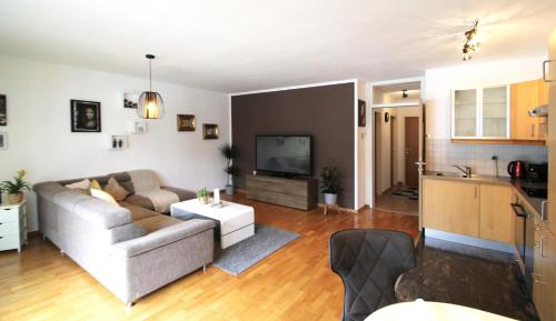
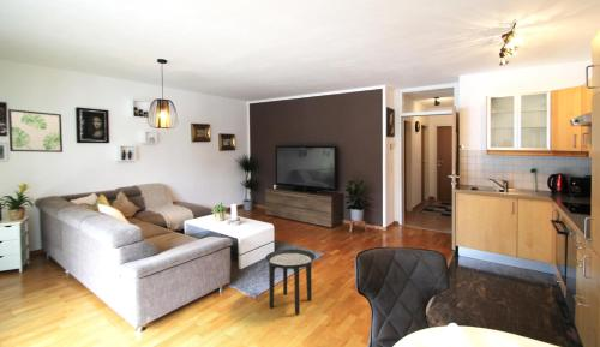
+ side table (294, 280)
+ wall art (36, 131)
